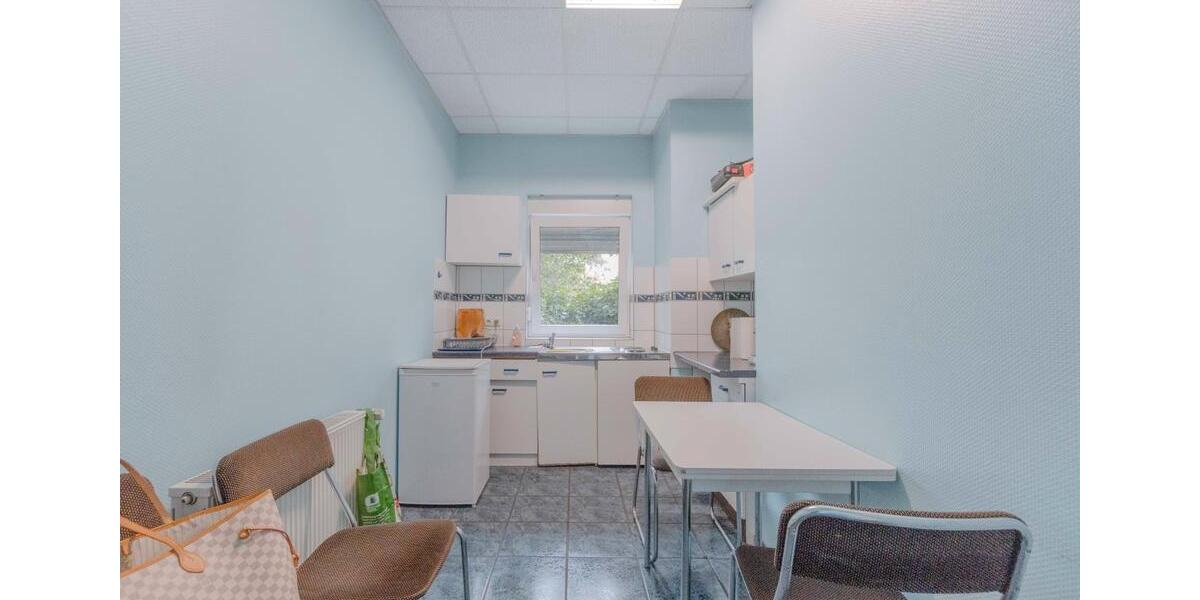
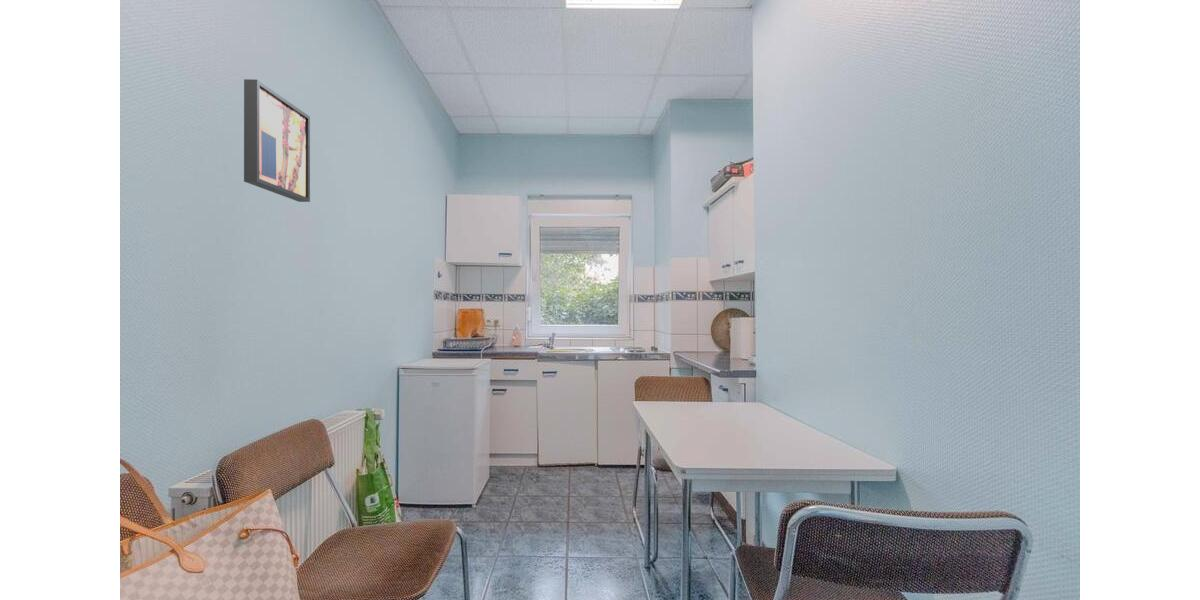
+ wall art (279, 146)
